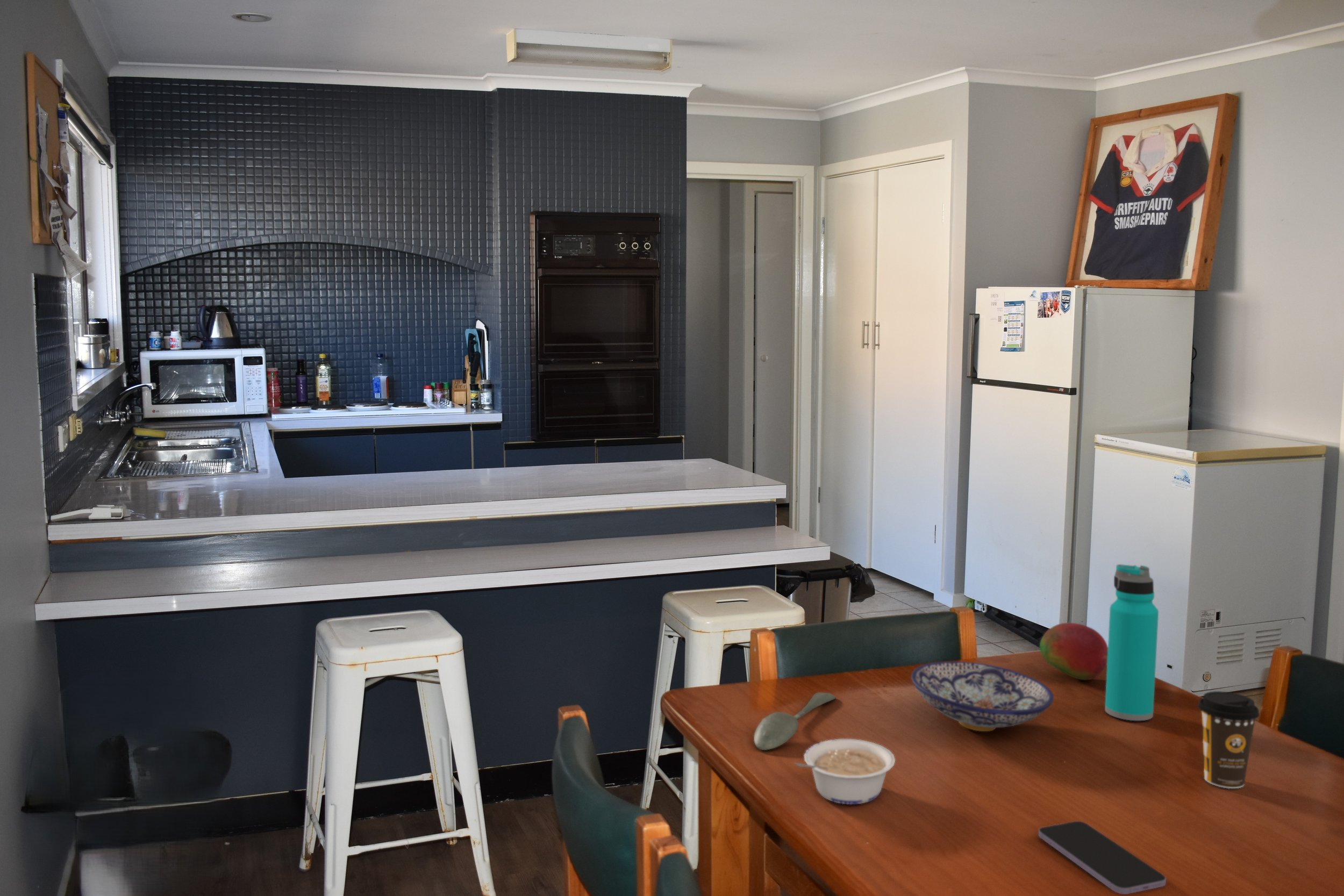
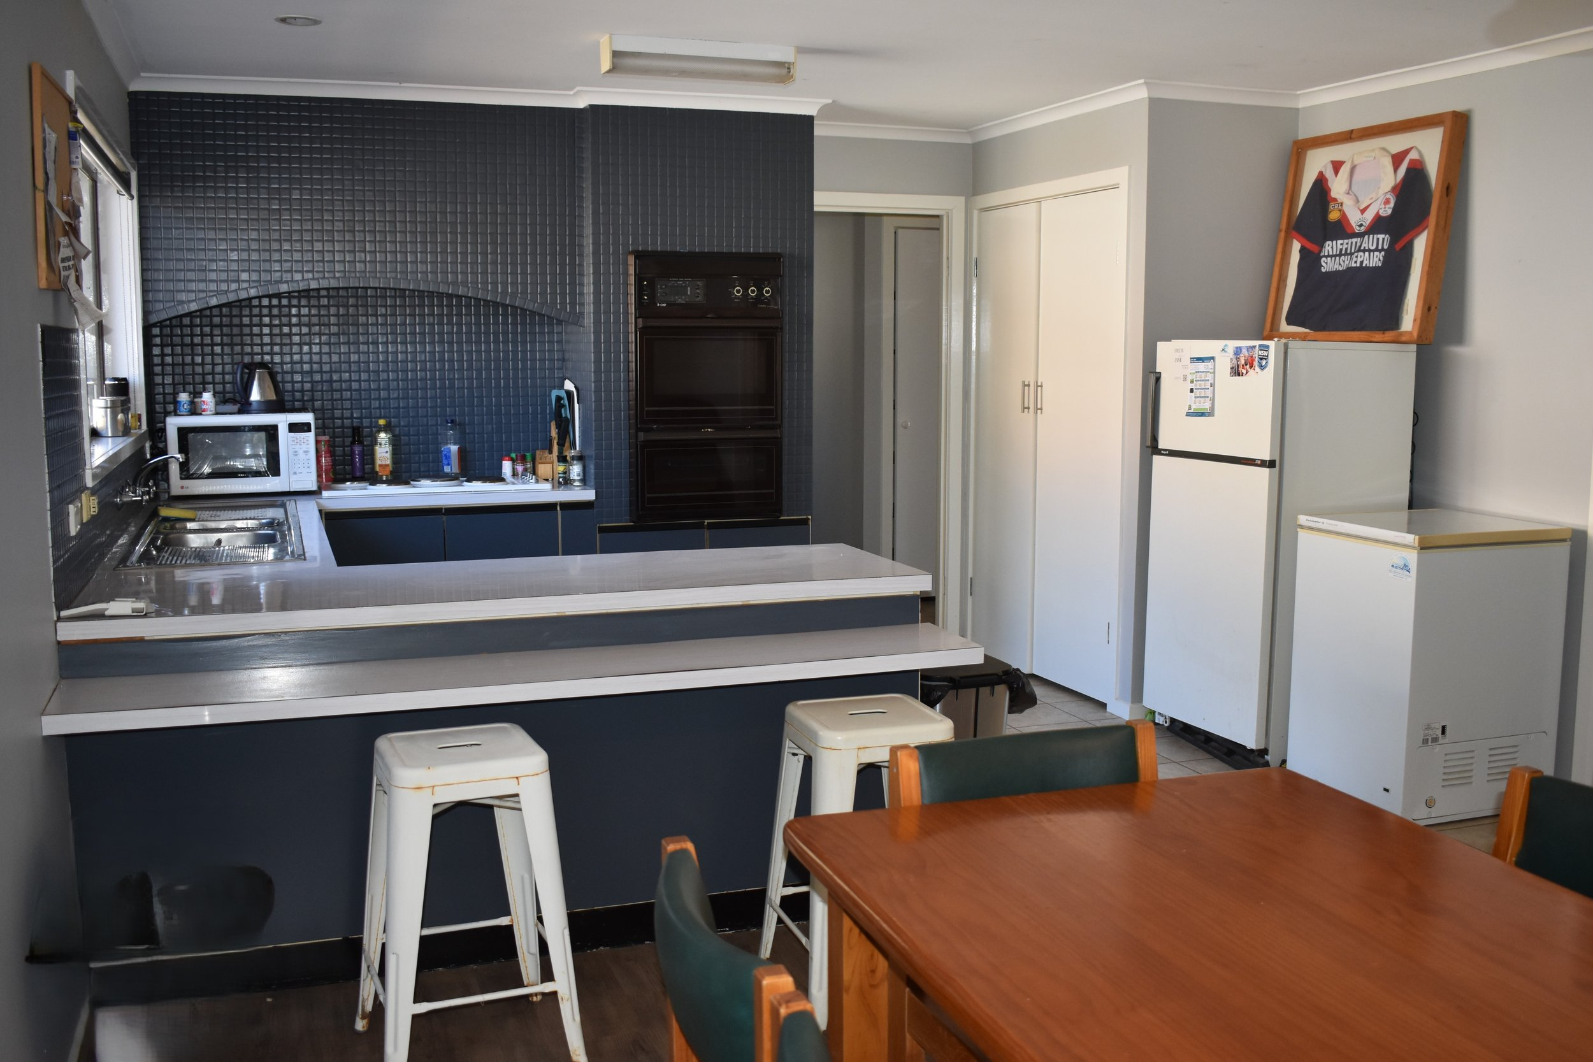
- legume (848, 772)
- water bottle (1132, 640)
- bowl (981, 703)
- coffee cup (1226, 740)
- spoon (798, 713)
- fruit (1075, 650)
- smartphone (1099, 855)
